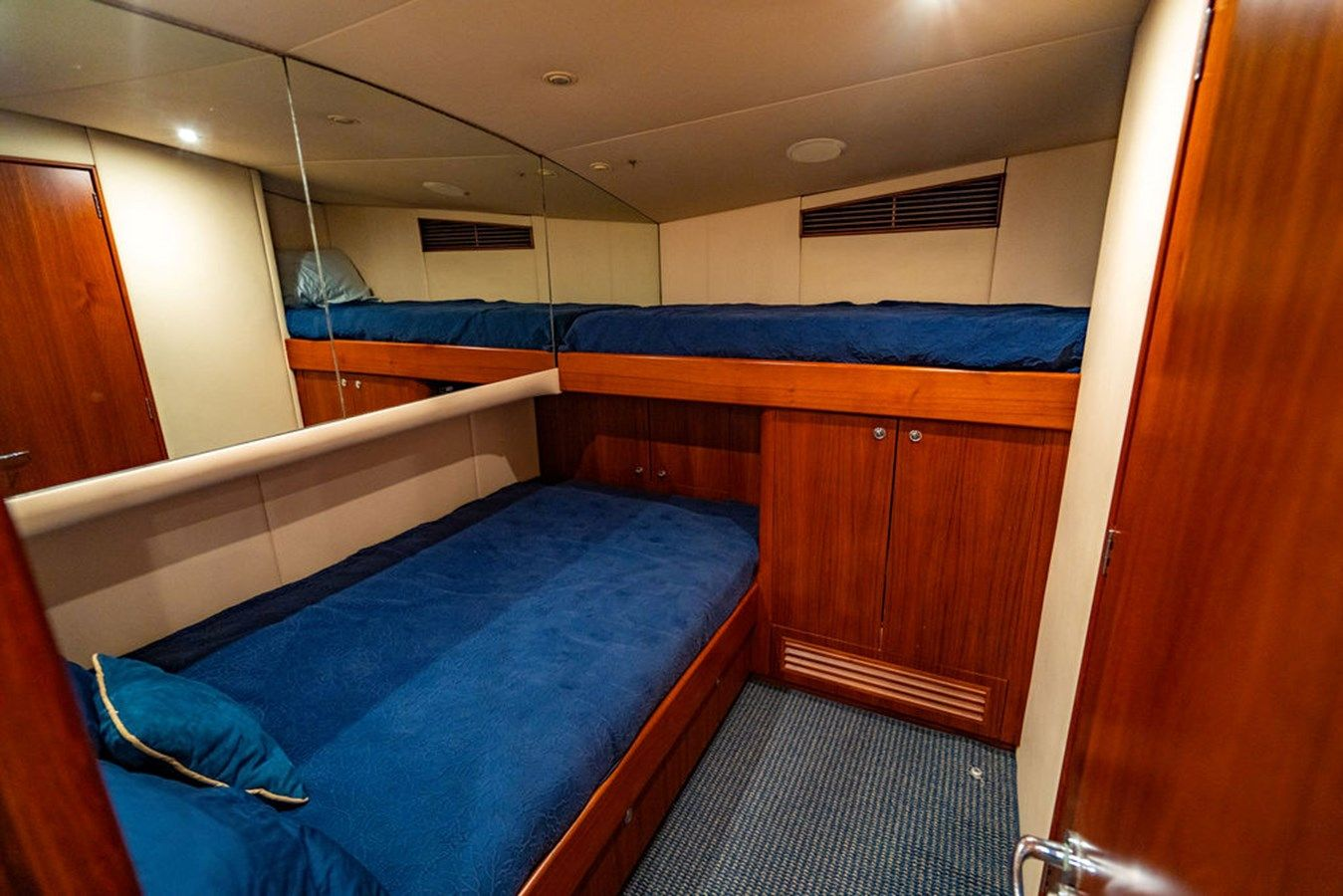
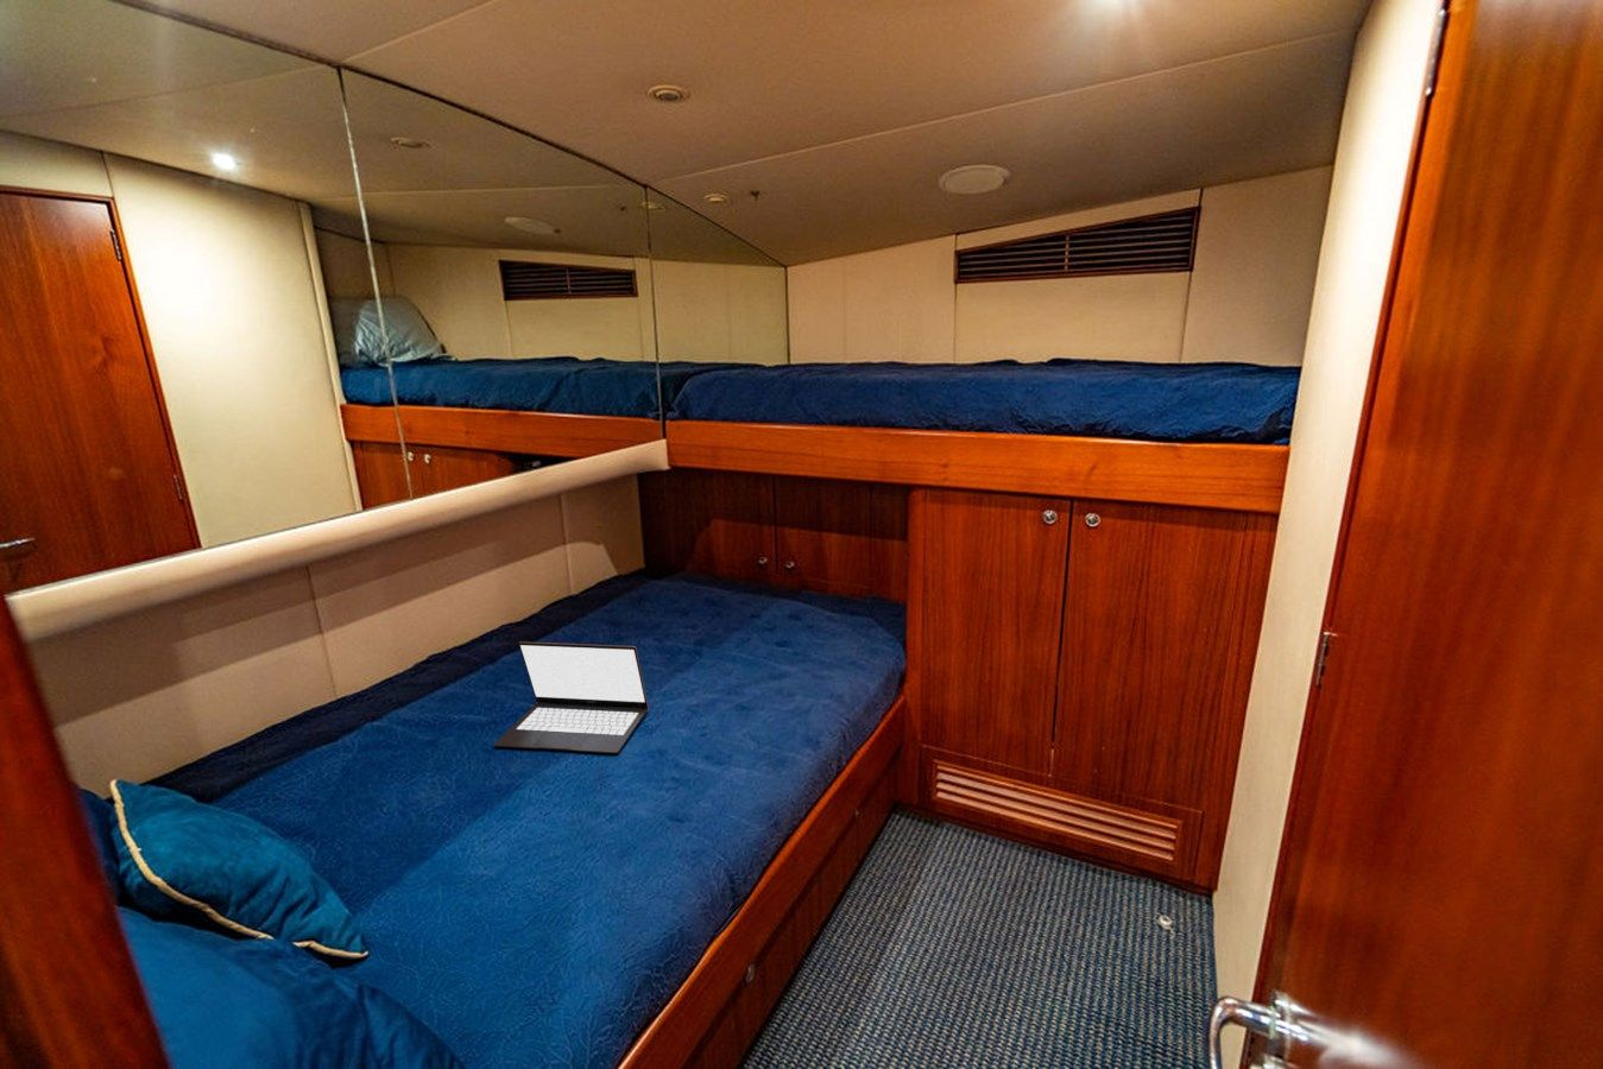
+ laptop (571, 691)
